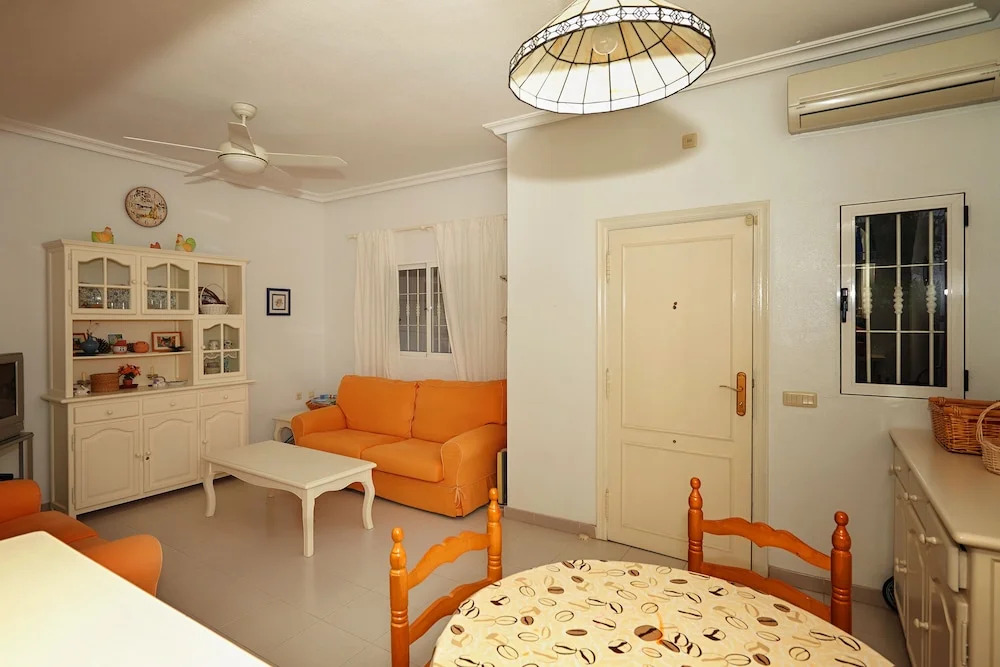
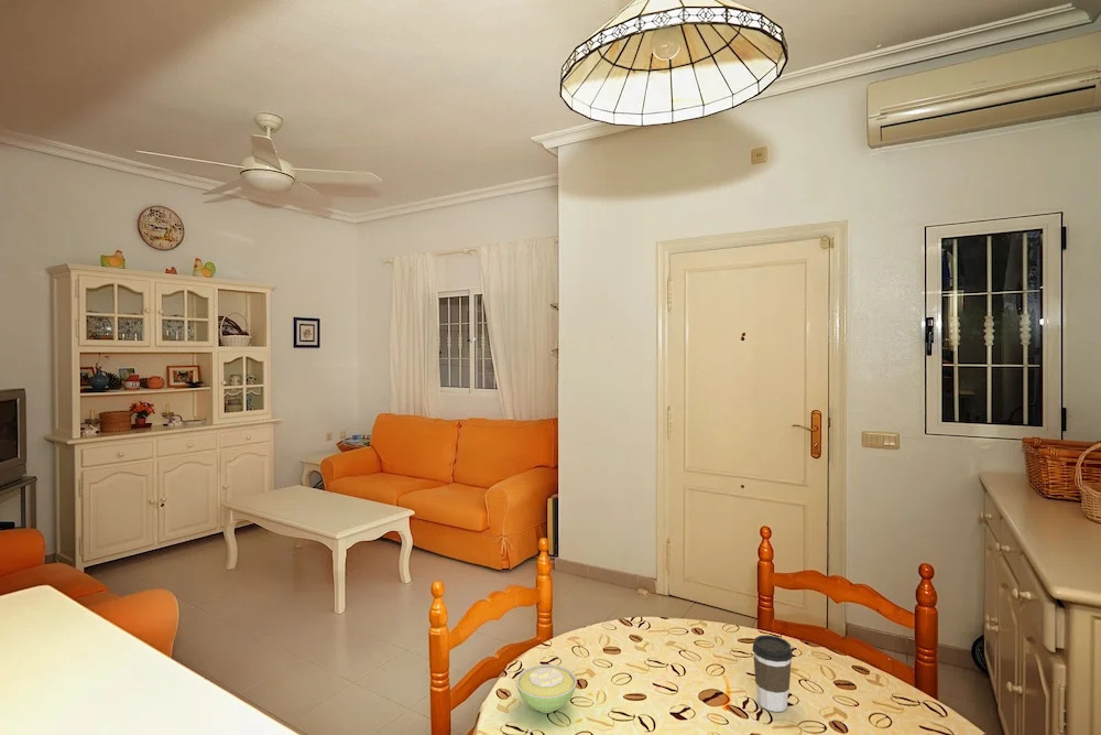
+ coffee cup (772, 673)
+ sugar bowl (546, 689)
